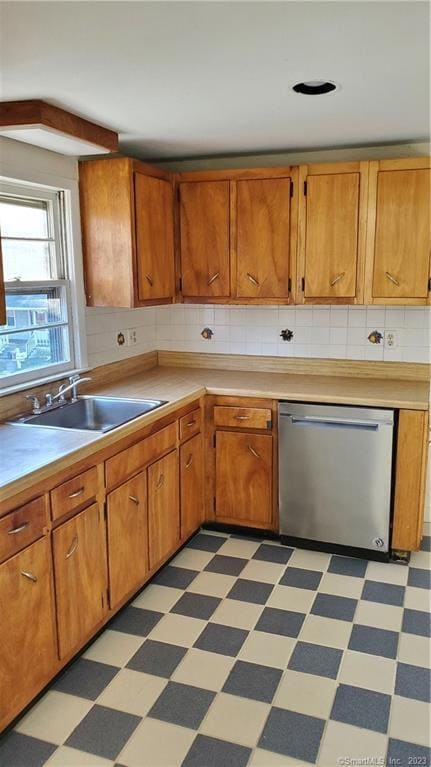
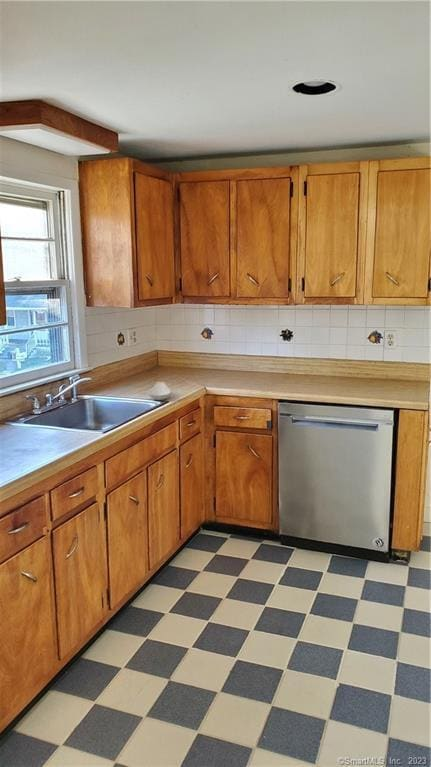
+ spoon rest (160, 390)
